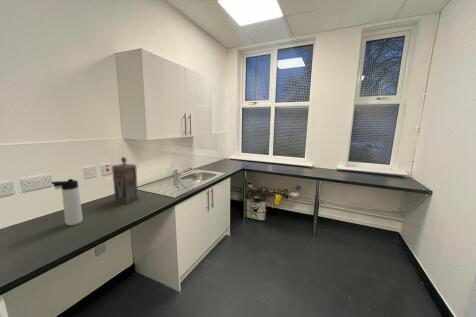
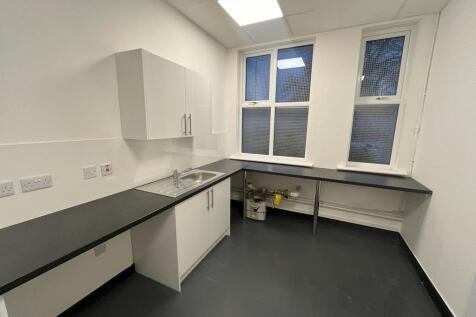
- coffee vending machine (124, 178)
- thermos bottle (67, 202)
